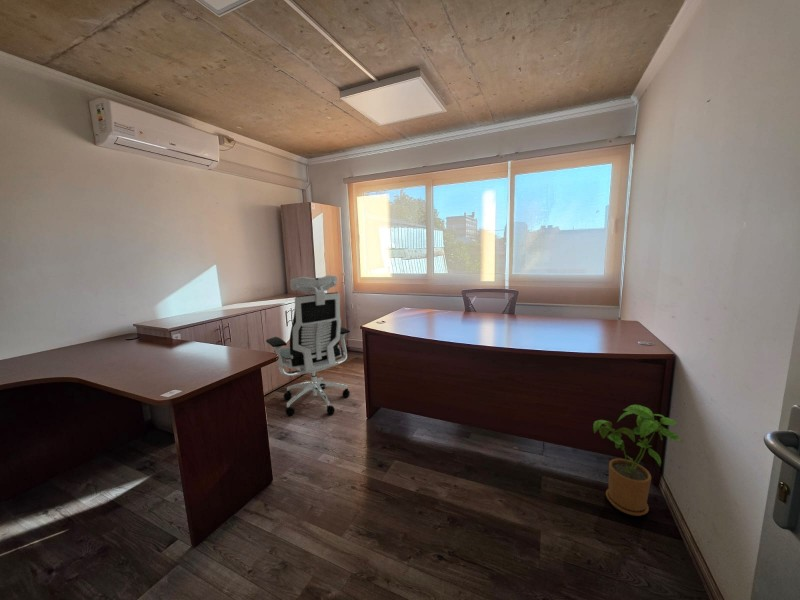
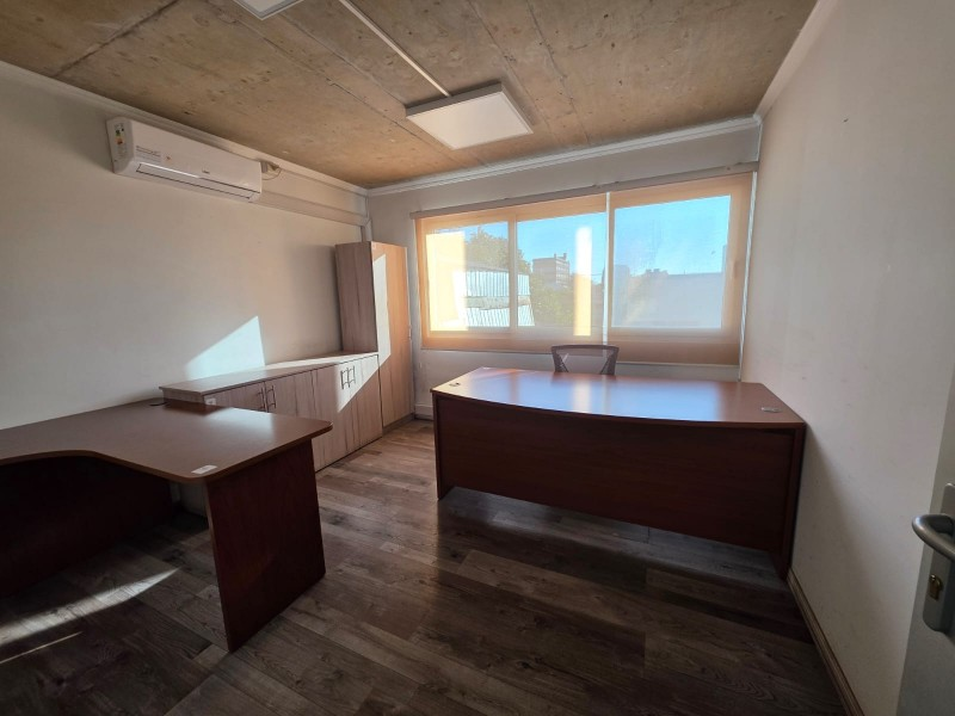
- office chair (311, 340)
- house plant (626, 455)
